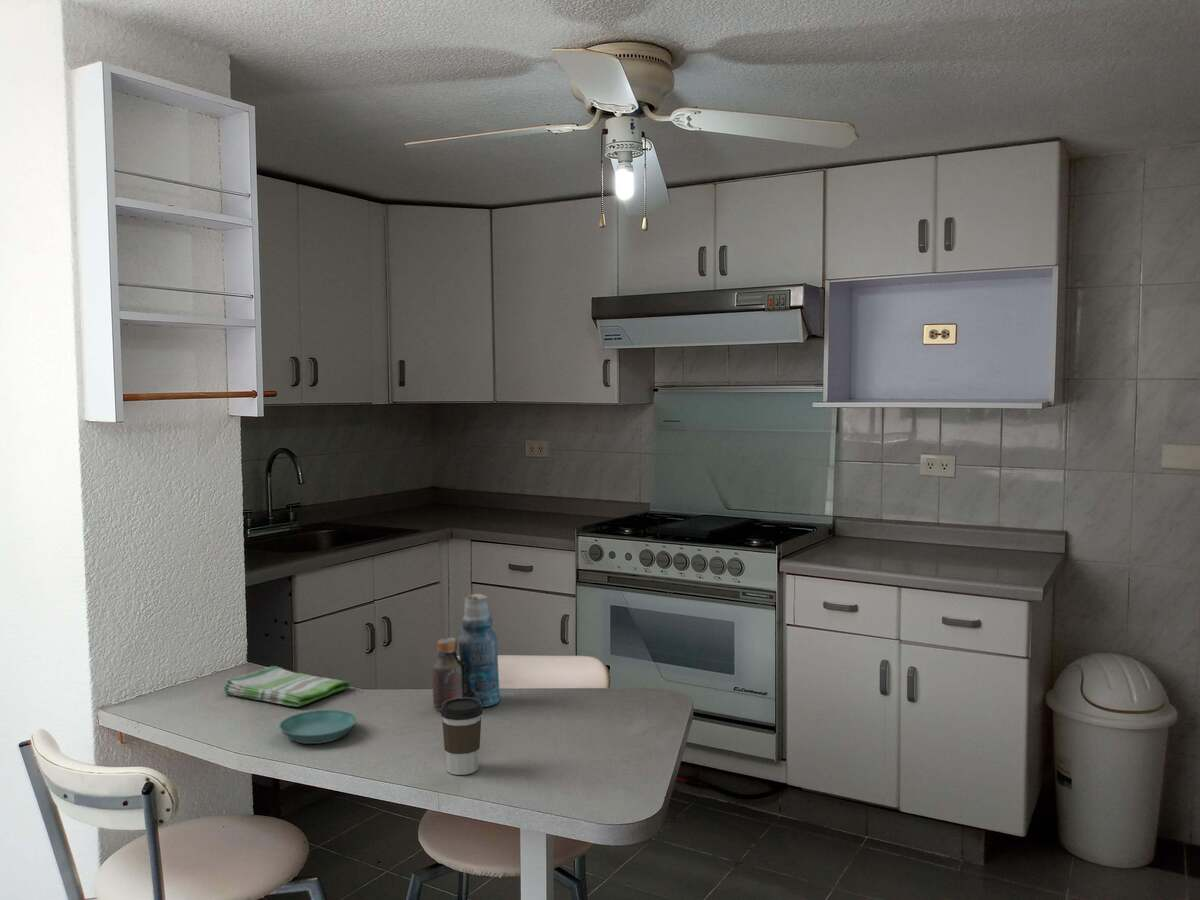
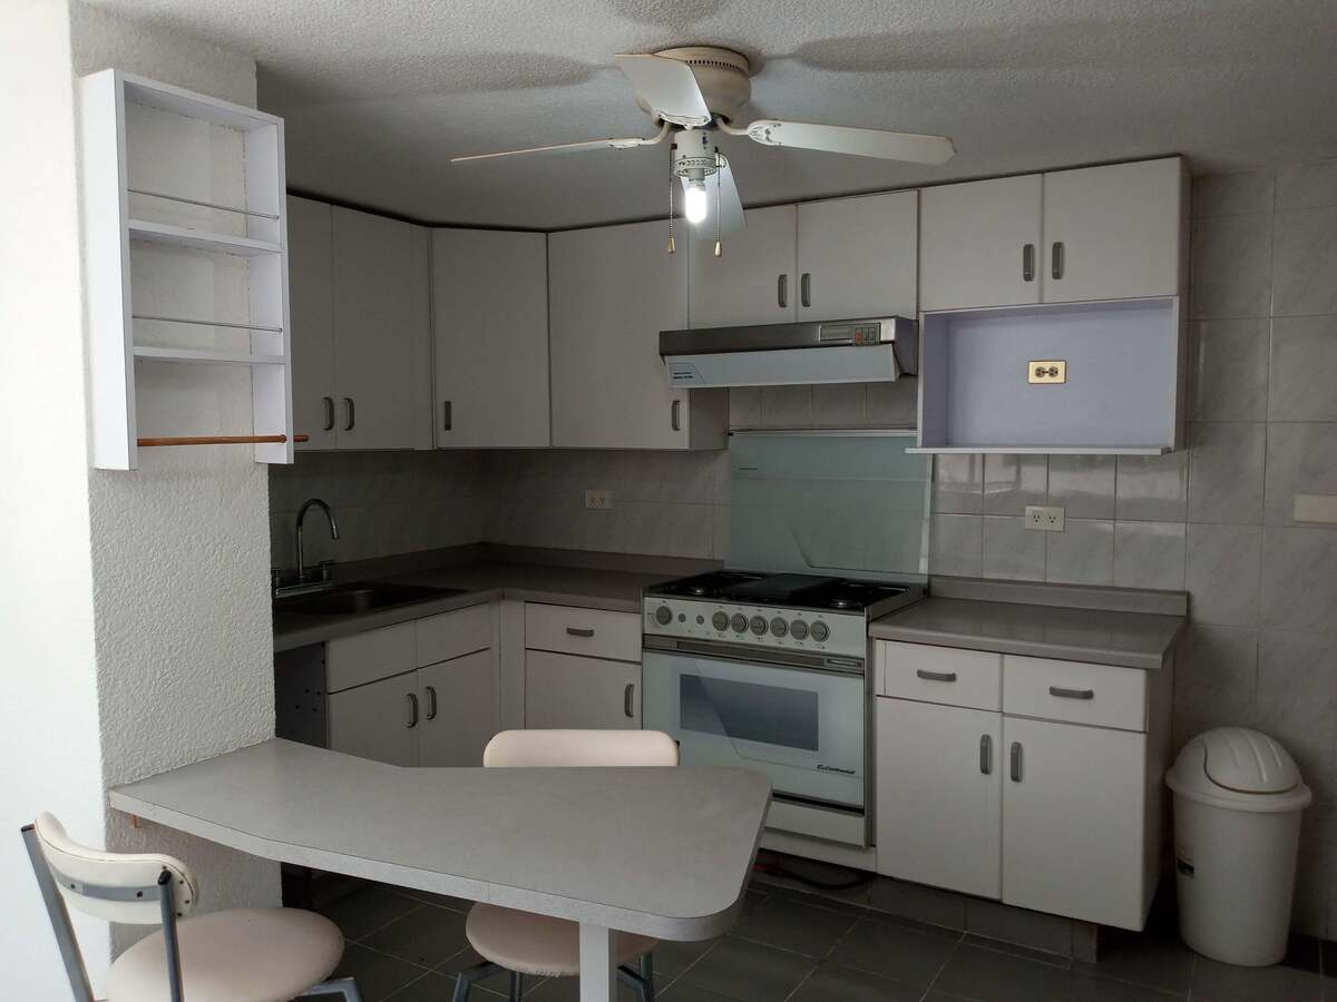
- dish towel (287, 683)
- saucer (318, 728)
- bottle (466, 650)
- coffee cup (462, 736)
